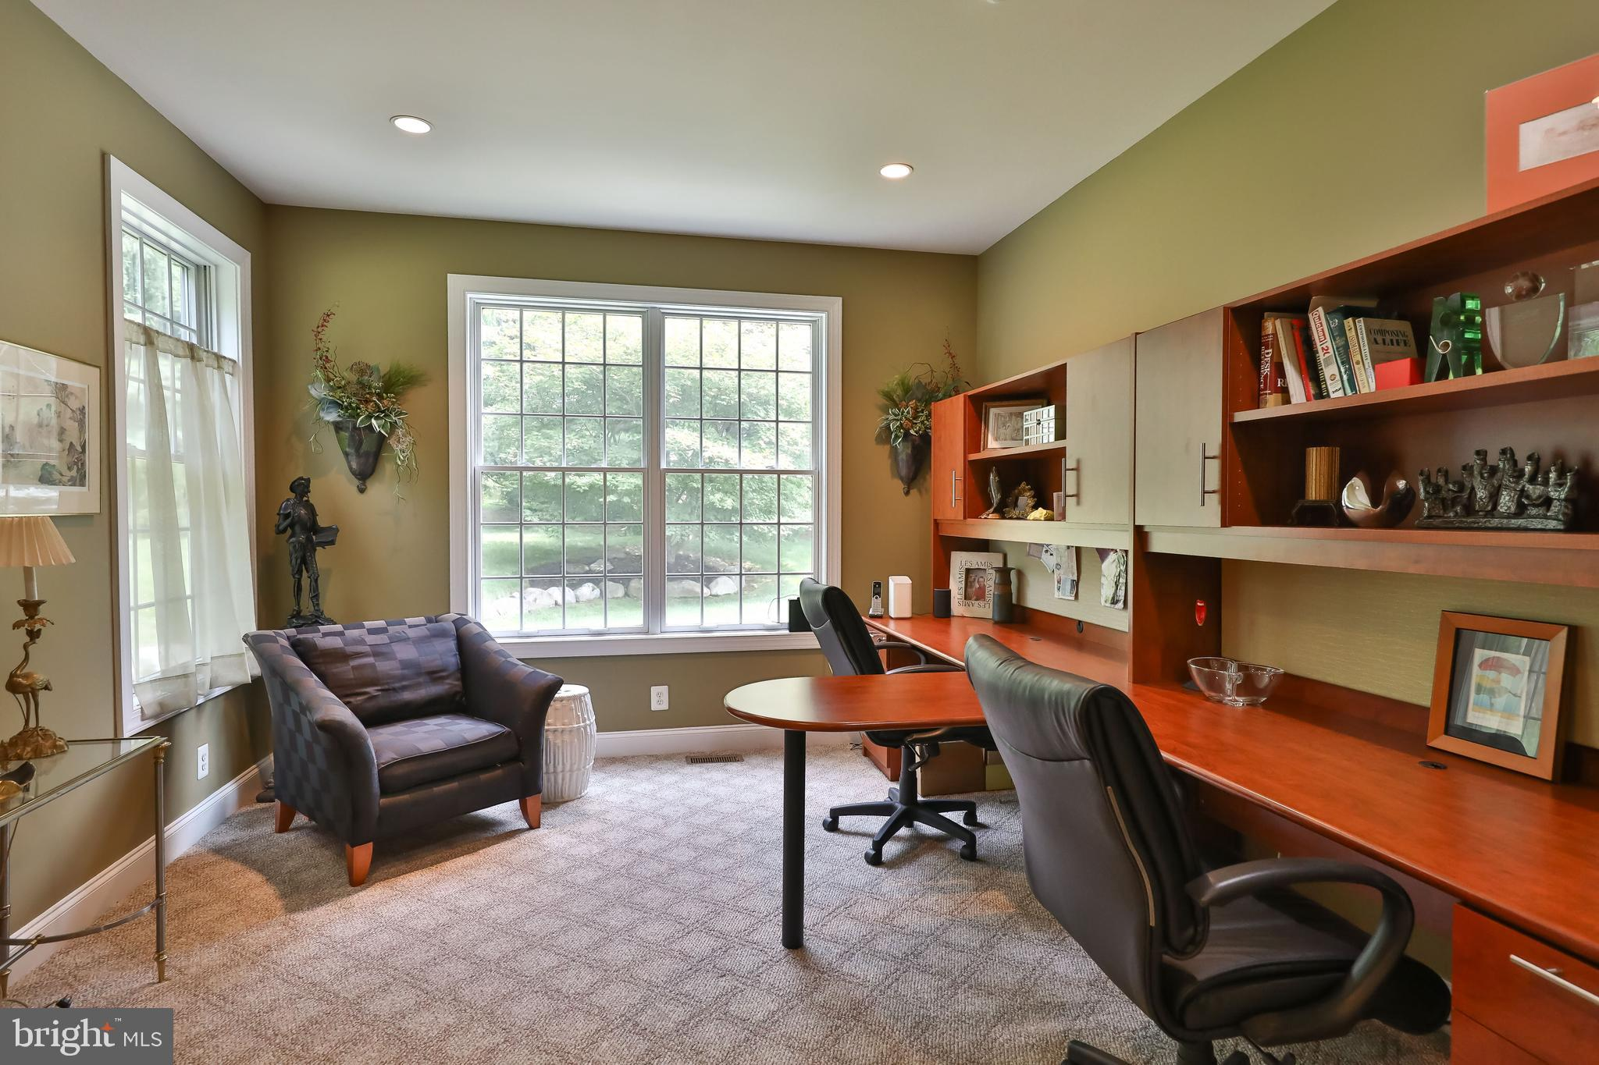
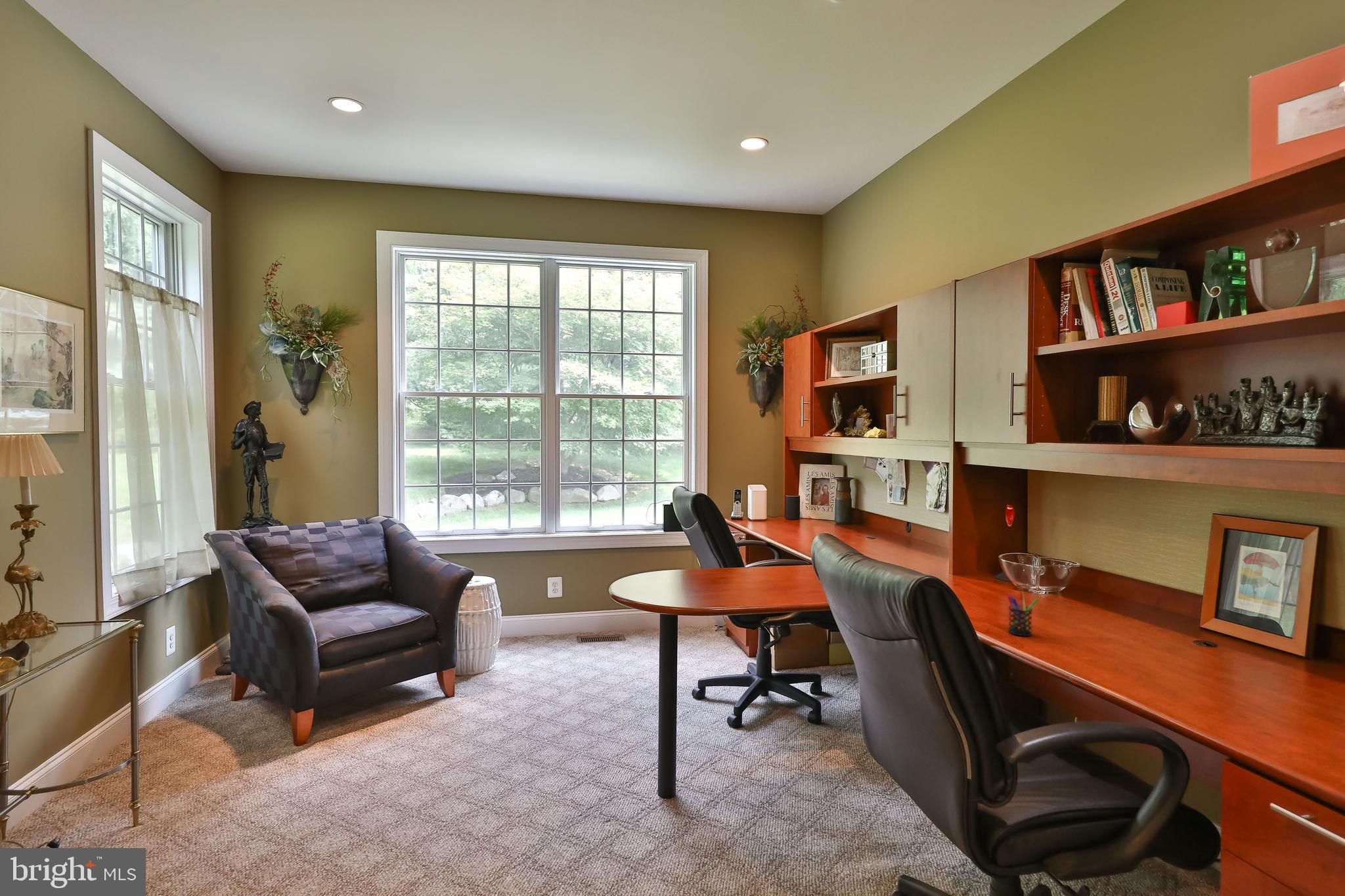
+ pen holder (1023, 612)
